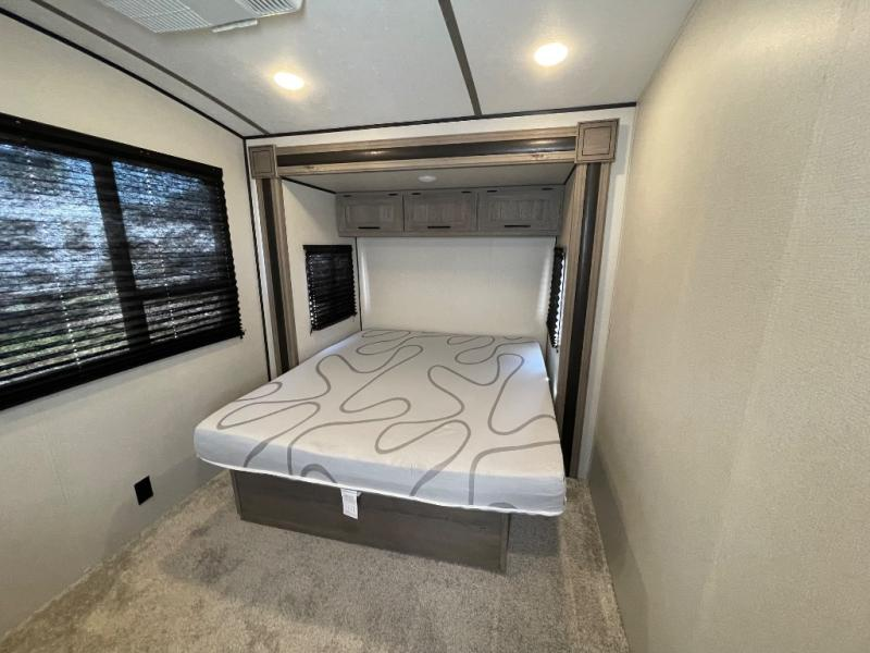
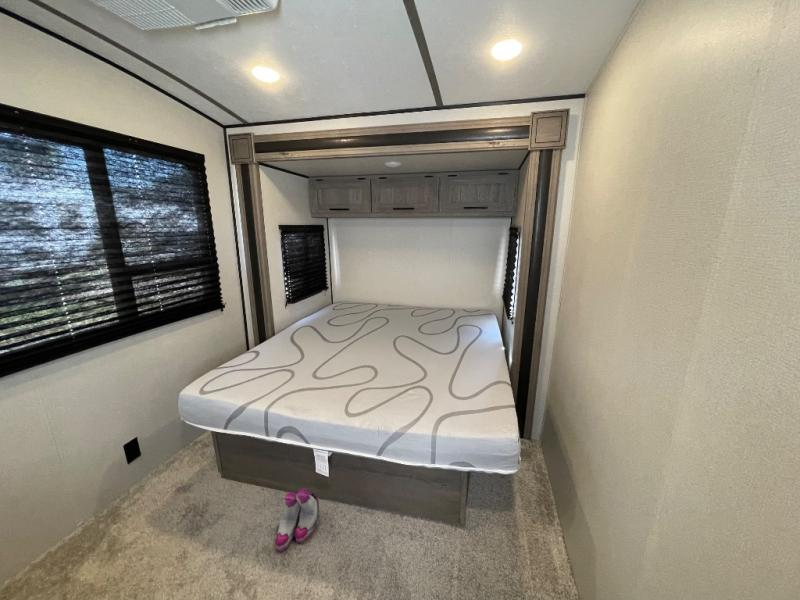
+ boots (296, 511)
